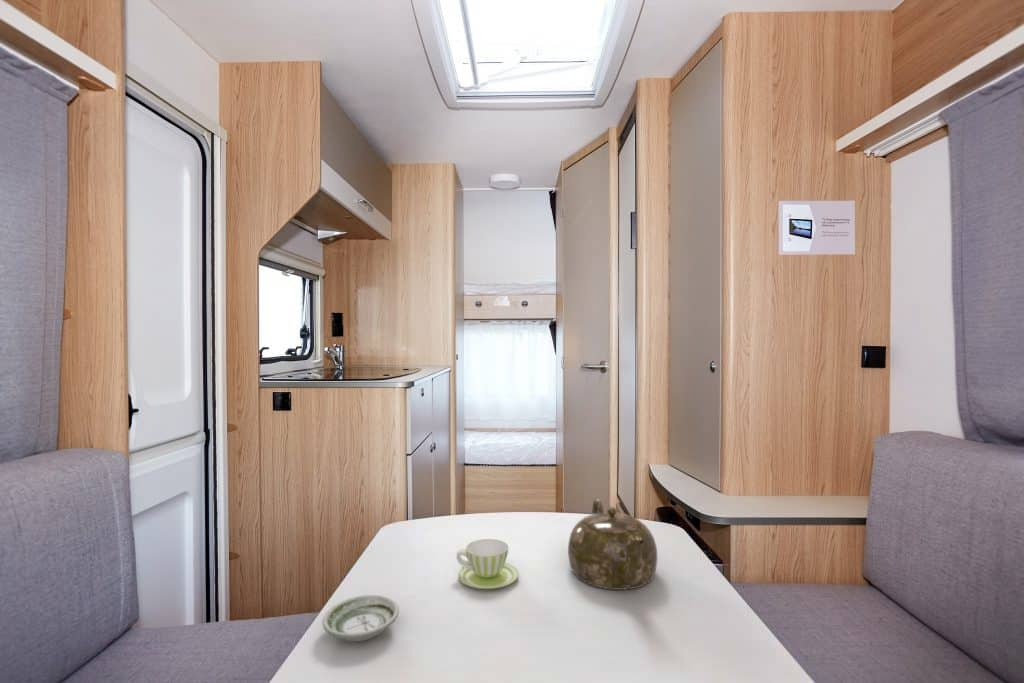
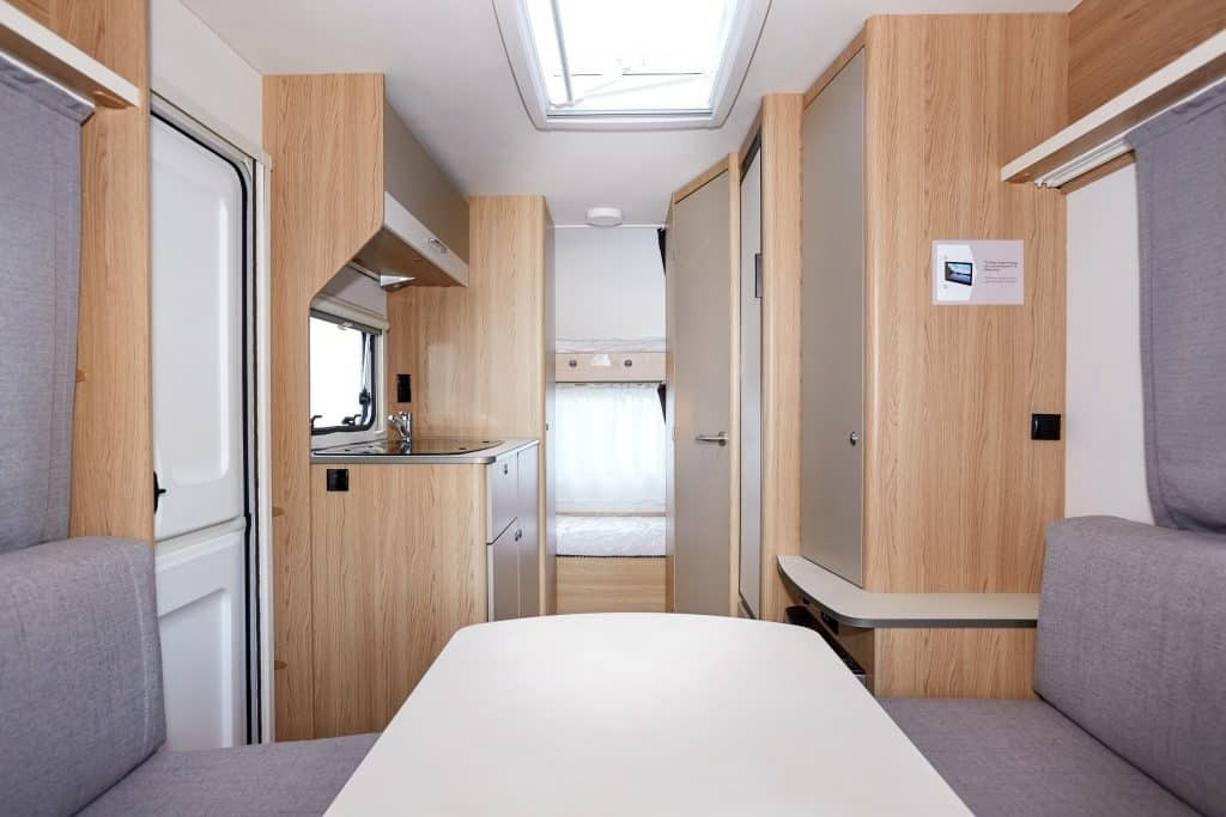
- cup (487, 562)
- teapot (614, 542)
- saucer (361, 621)
